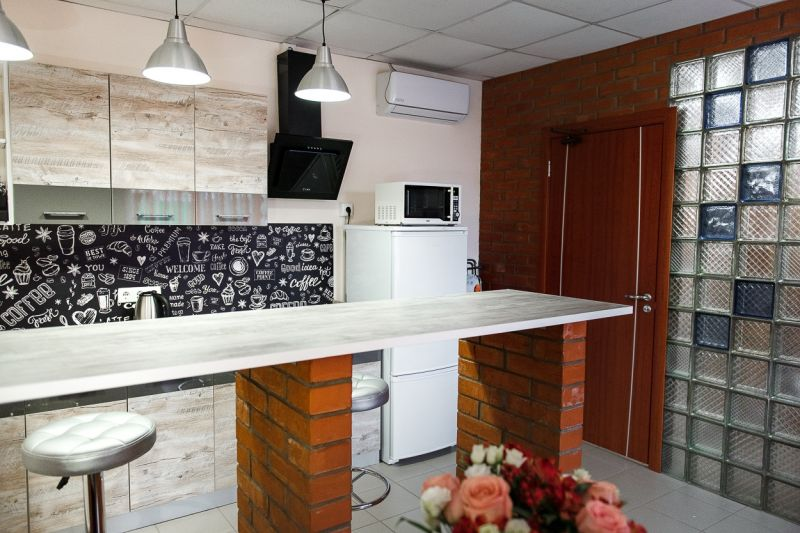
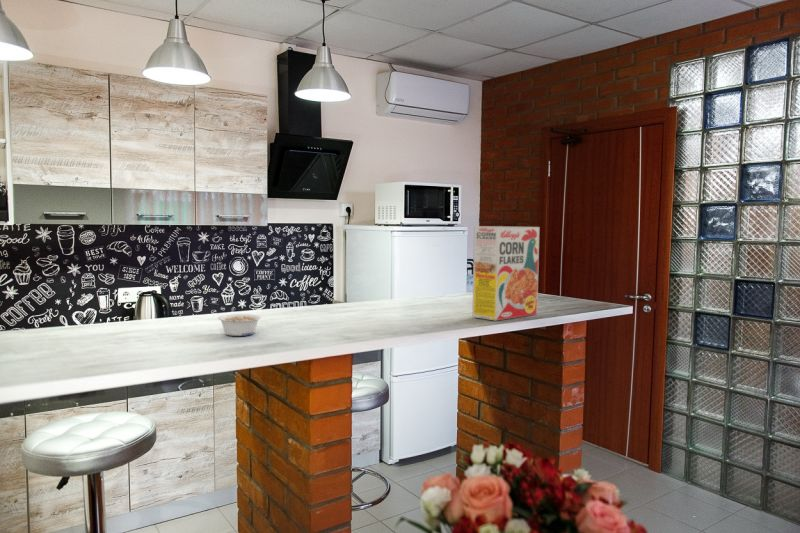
+ cereal box (506, 271)
+ legume (240, 324)
